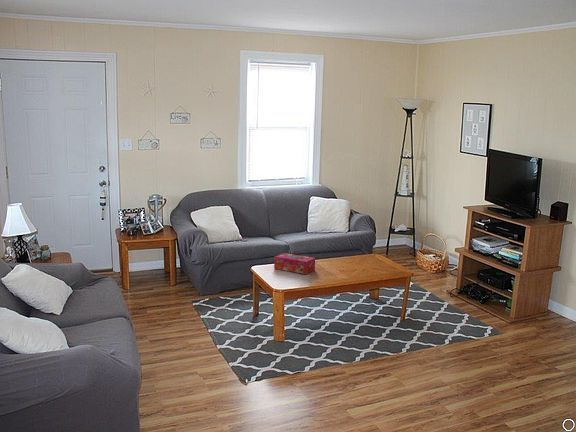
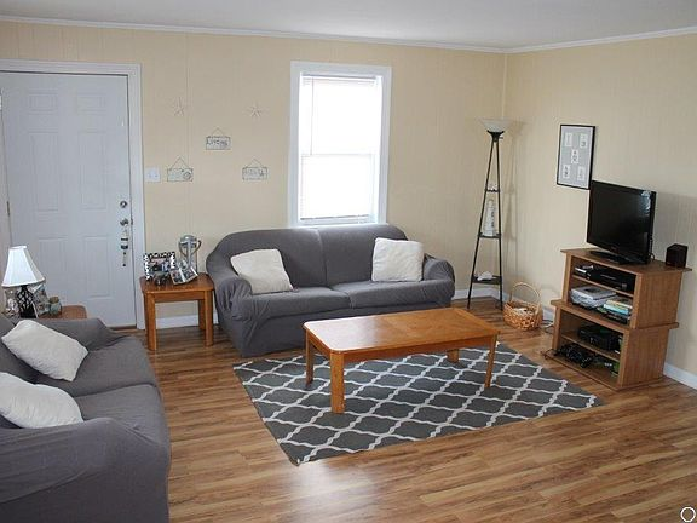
- tissue box (294, 263)
